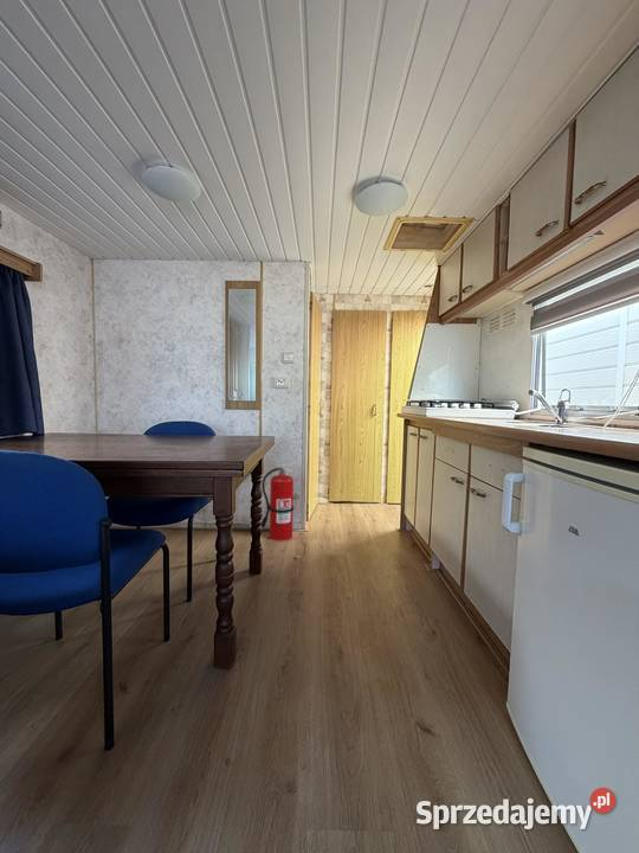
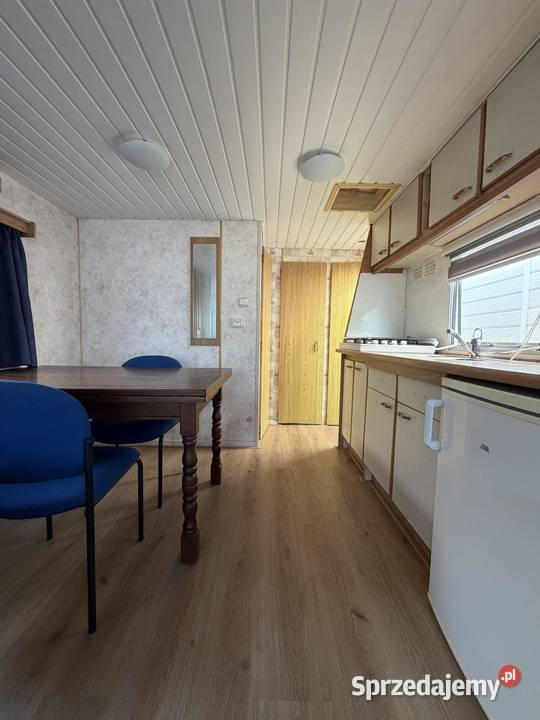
- fire extinguisher (277, 500)
